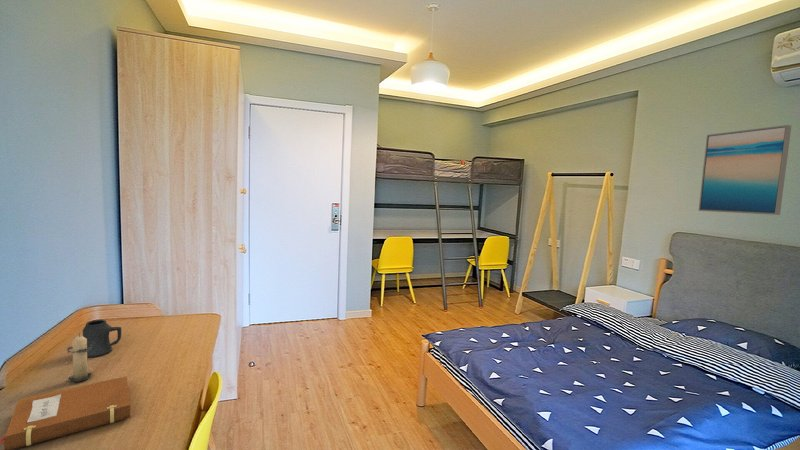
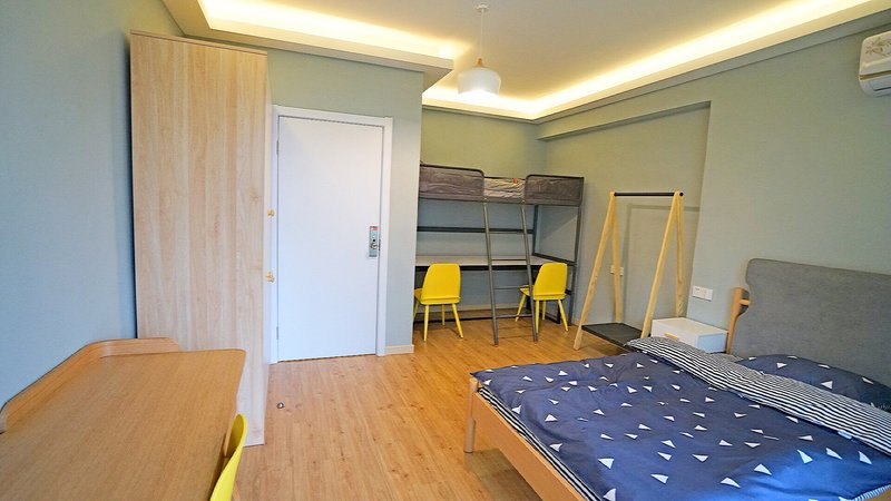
- notebook (71, 410)
- candle (79, 356)
- mug (101, 336)
- wall art (740, 172)
